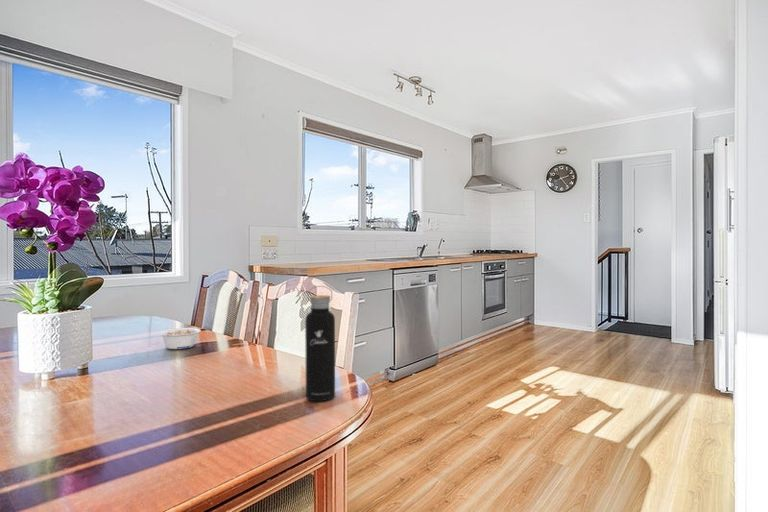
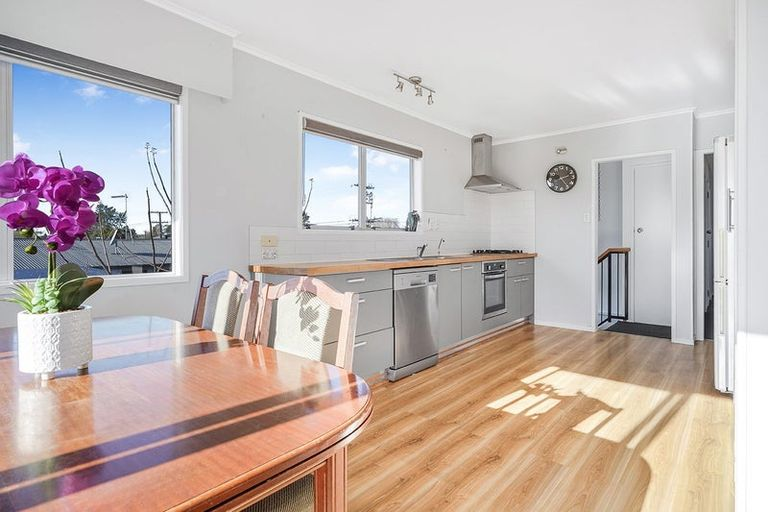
- water bottle (320, 341)
- legume (180, 337)
